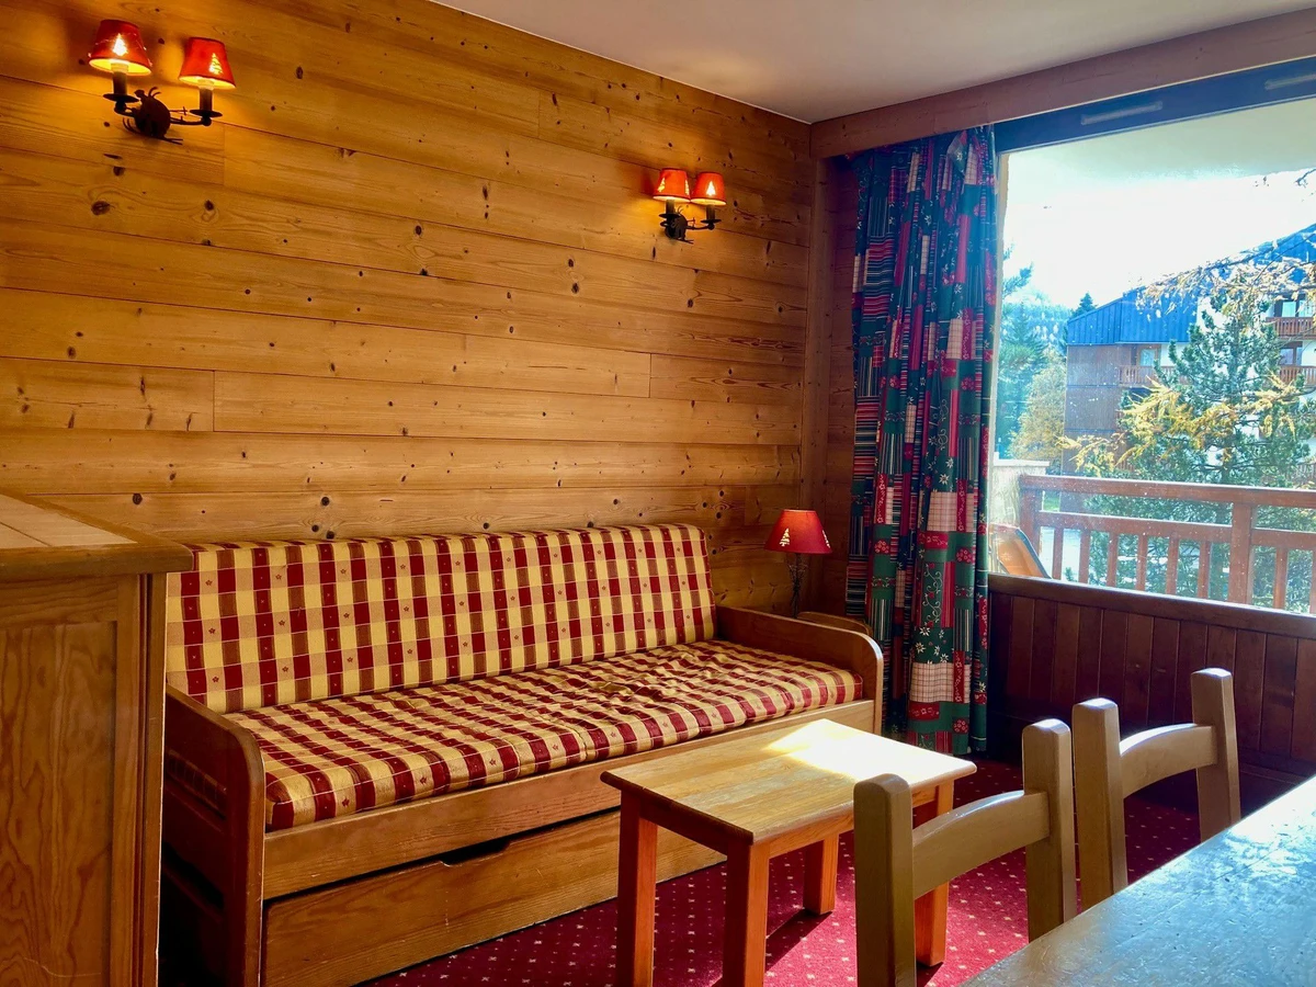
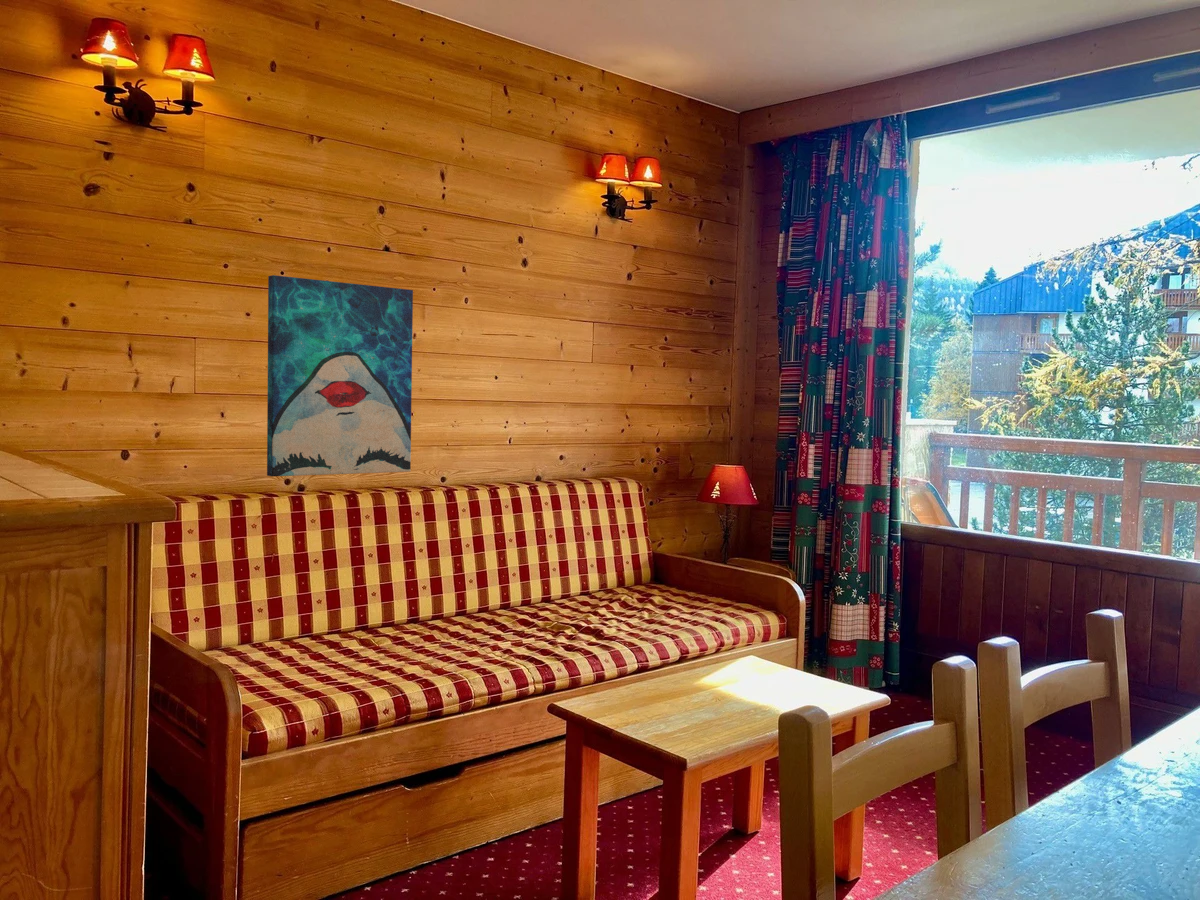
+ wall art (343, 378)
